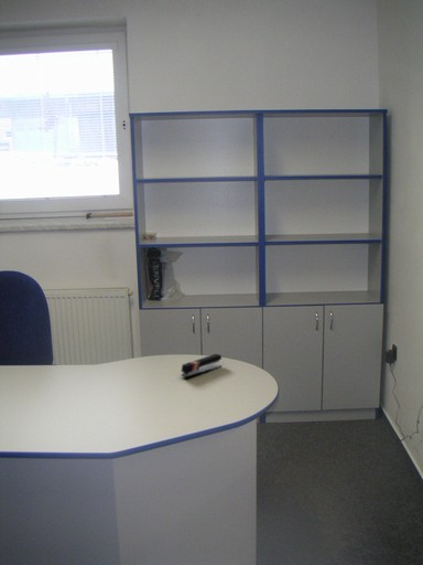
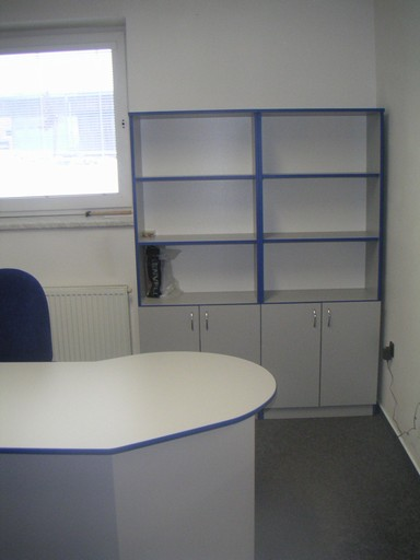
- stapler (202, 364)
